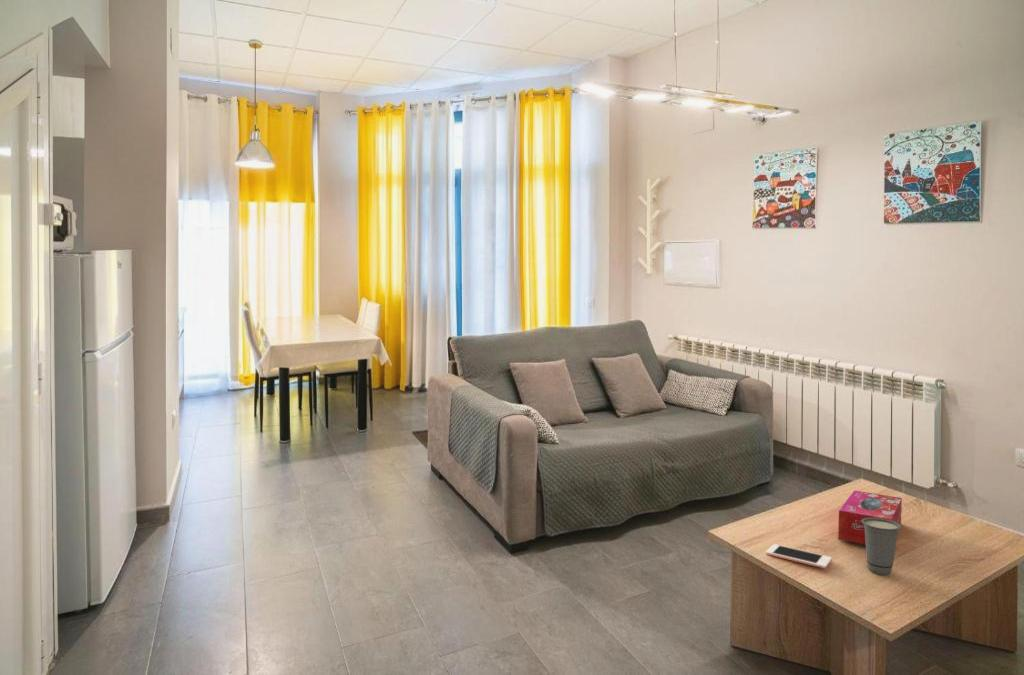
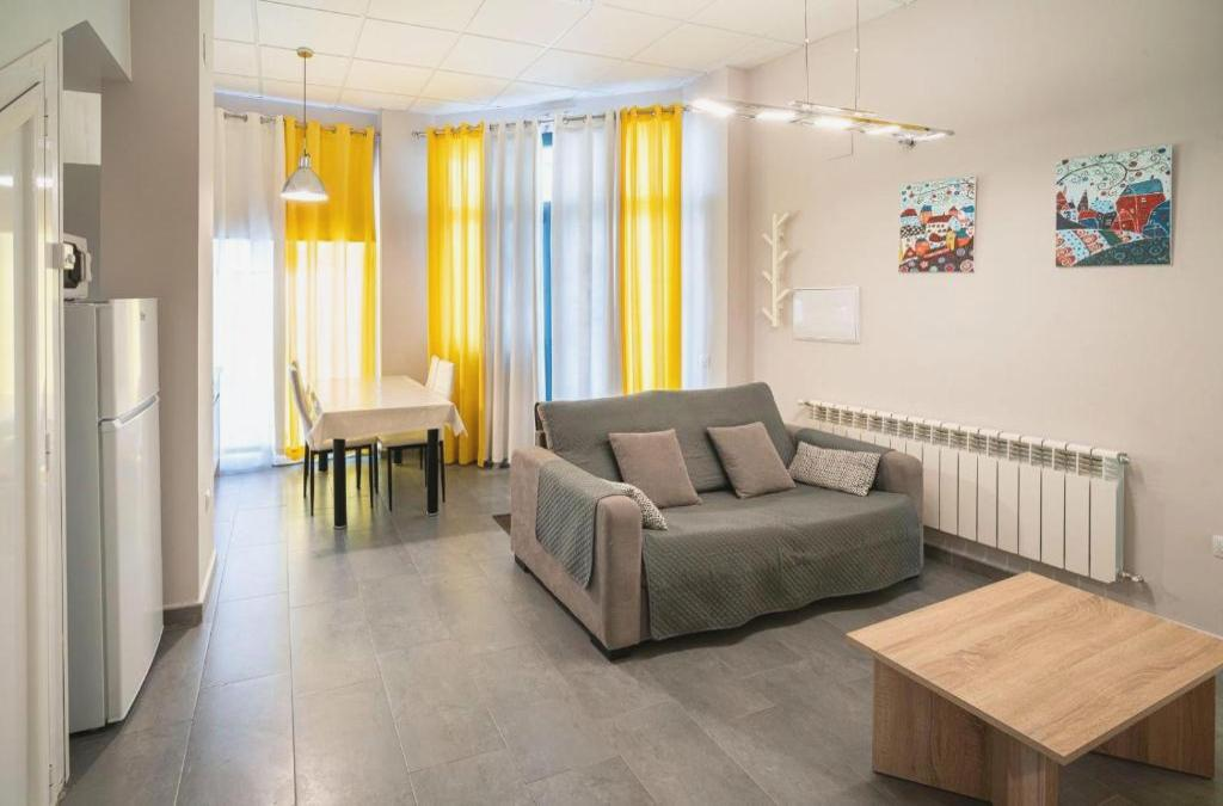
- cell phone (798, 555)
- tissue box (870, 516)
- cup (880, 547)
